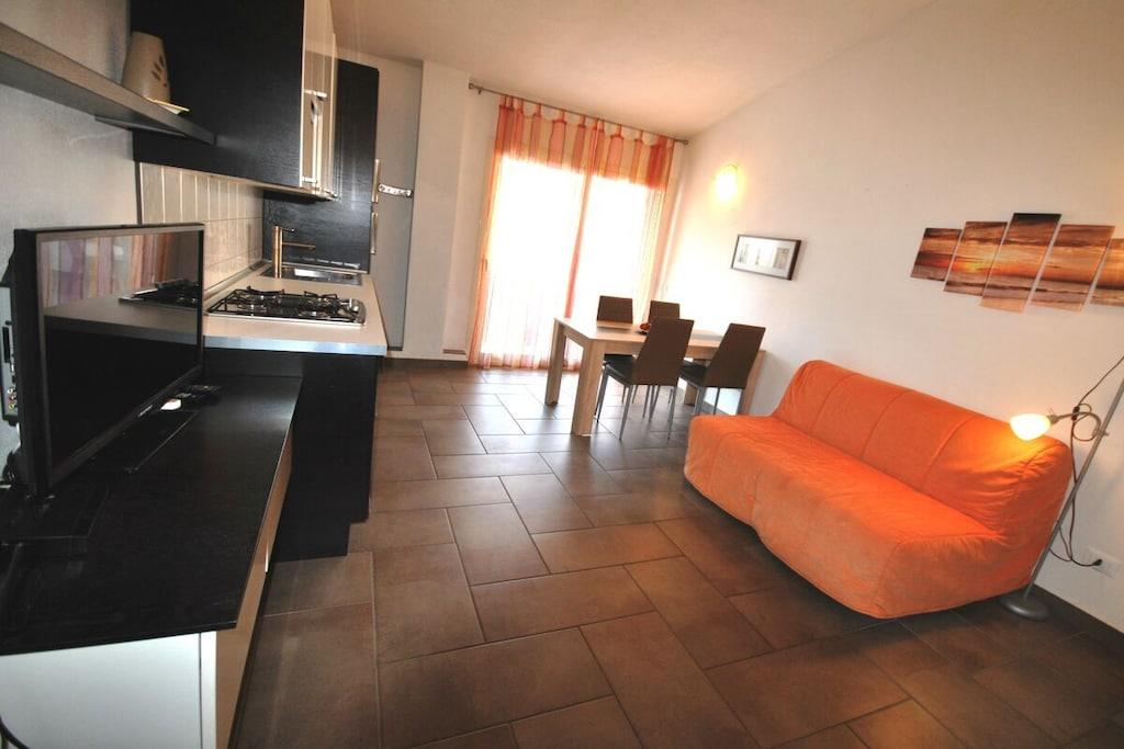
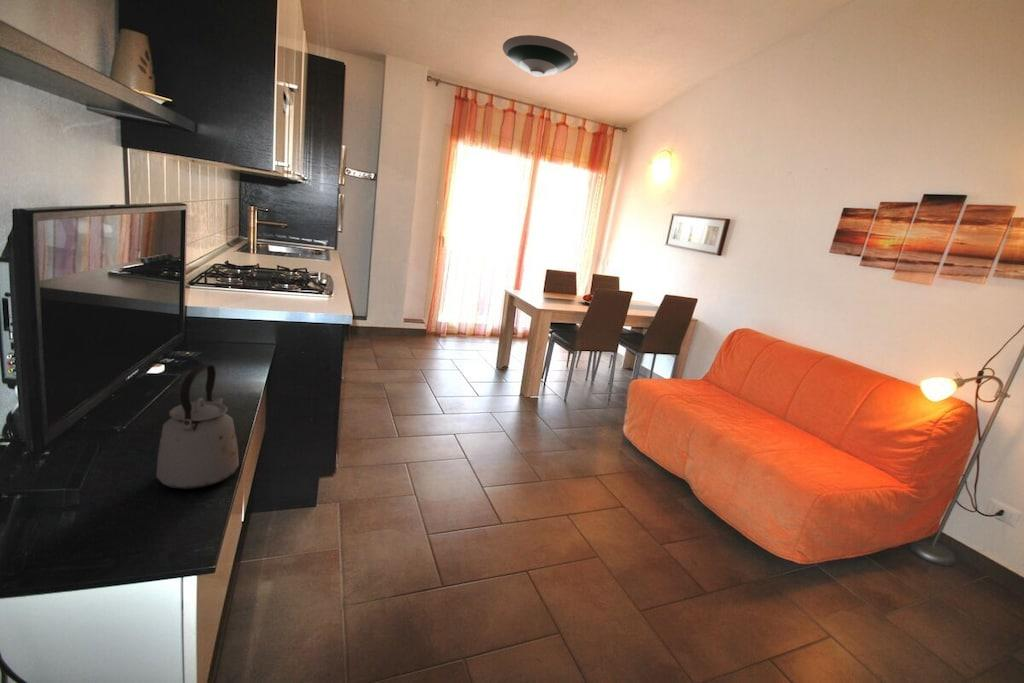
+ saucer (538, 64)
+ kettle (204, 418)
